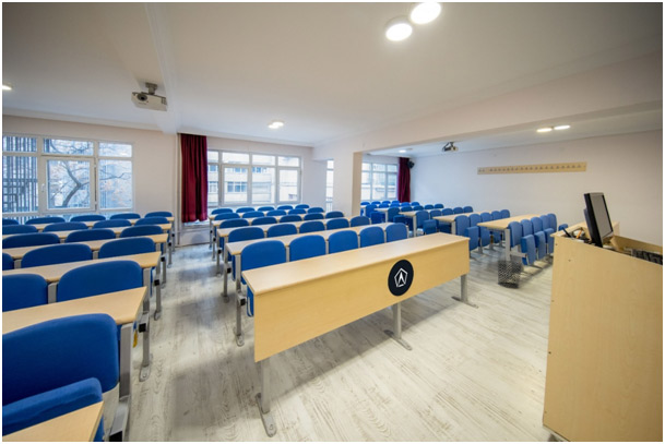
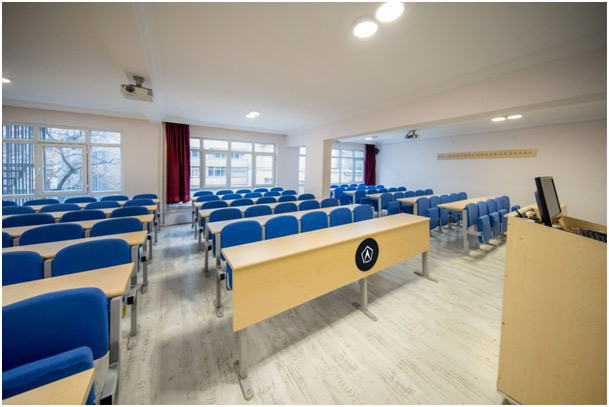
- waste bin (509, 274)
